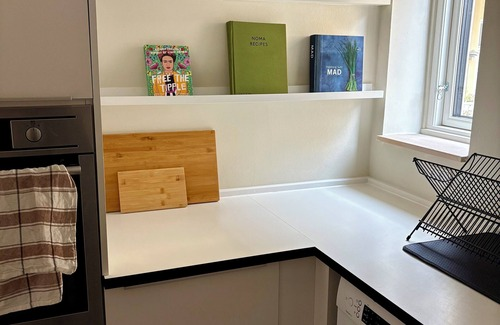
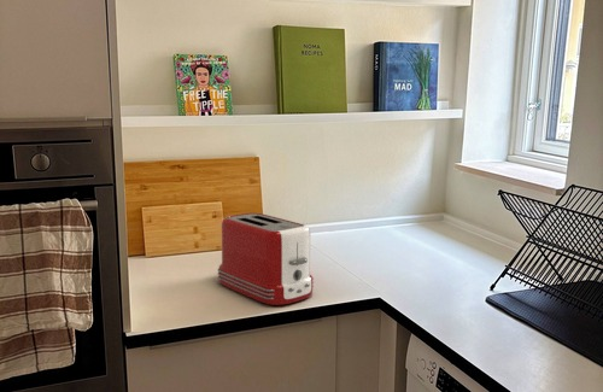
+ toaster (264, 254)
